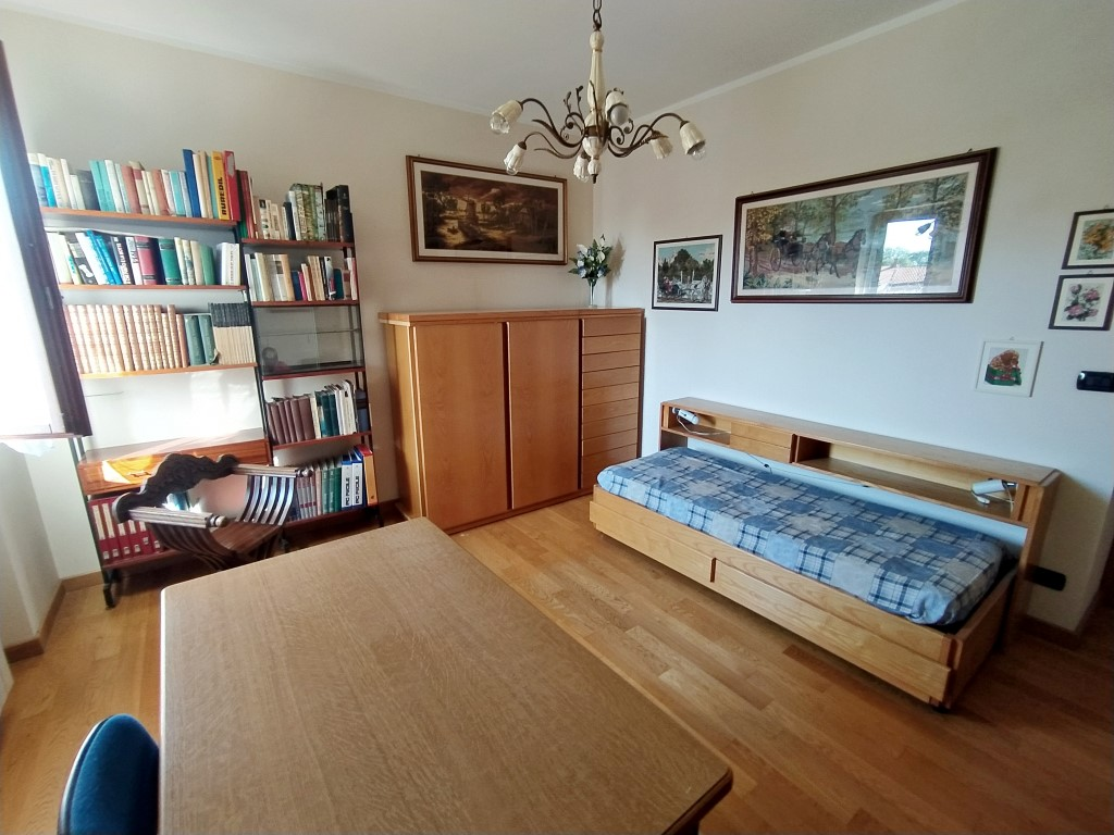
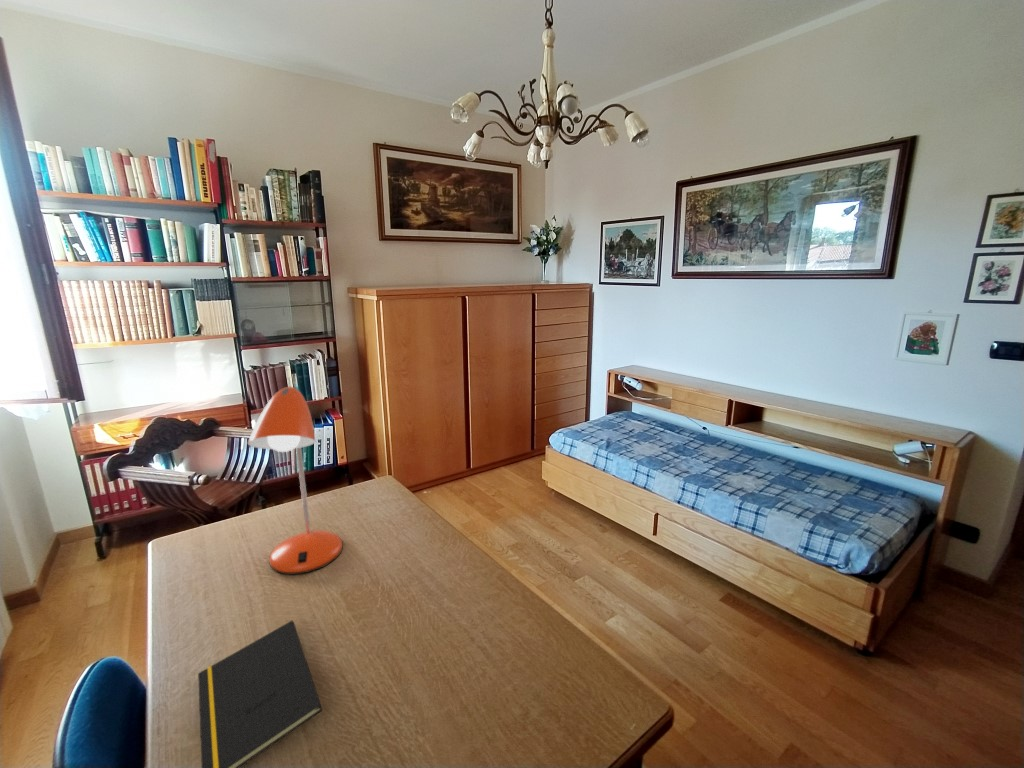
+ desk lamp (299, 477)
+ notepad (256, 690)
